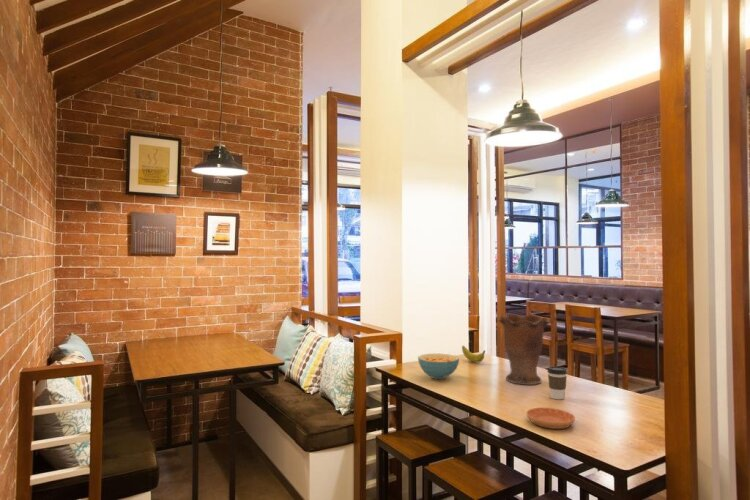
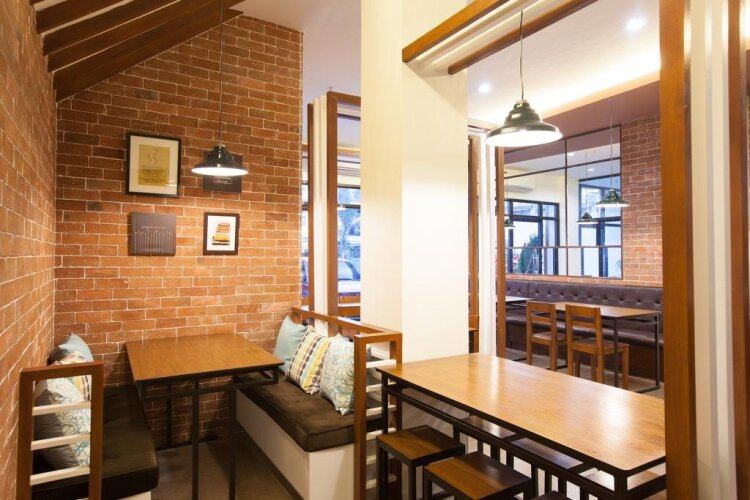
- banana (473, 354)
- coffee cup (557, 382)
- saucer (550, 418)
- cereal bowl (438, 367)
- vase (524, 348)
